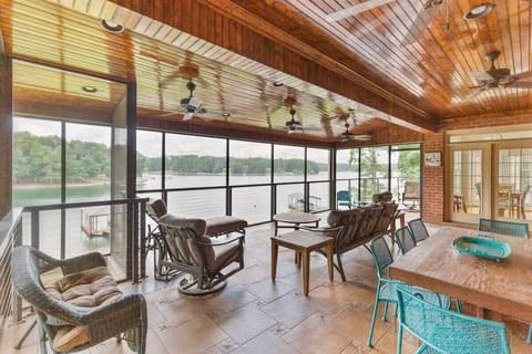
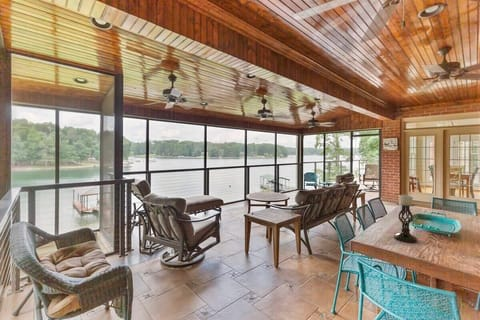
+ candle holder (406, 215)
